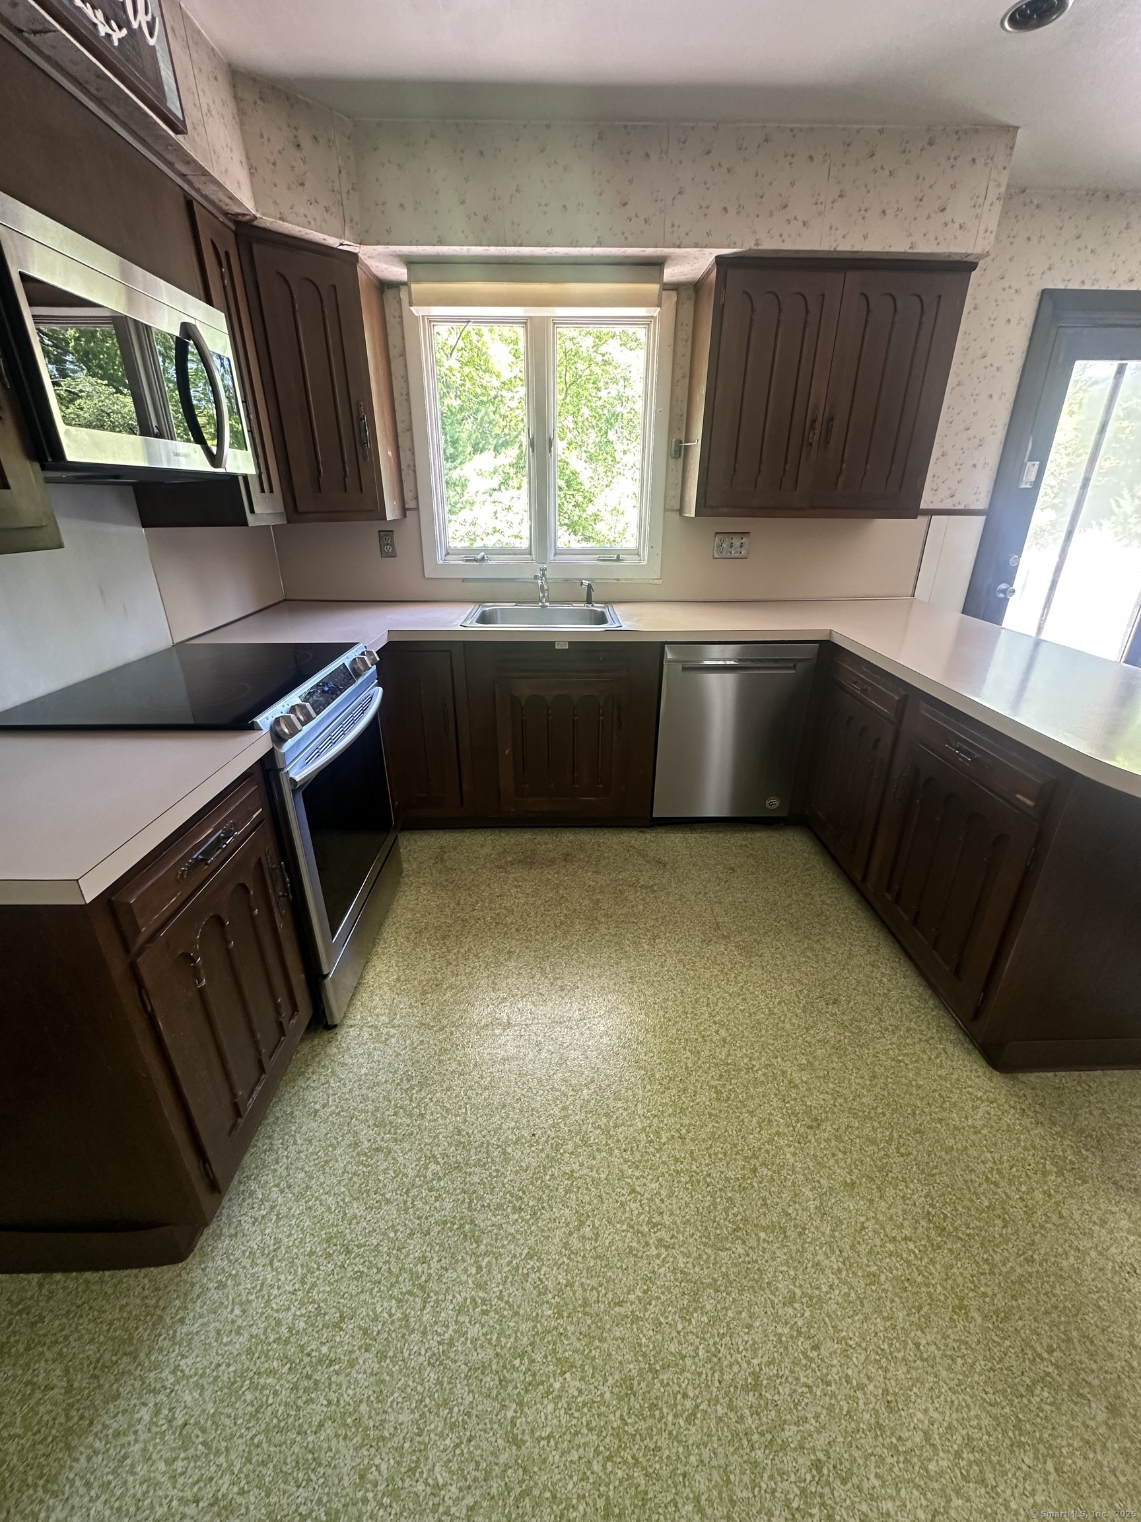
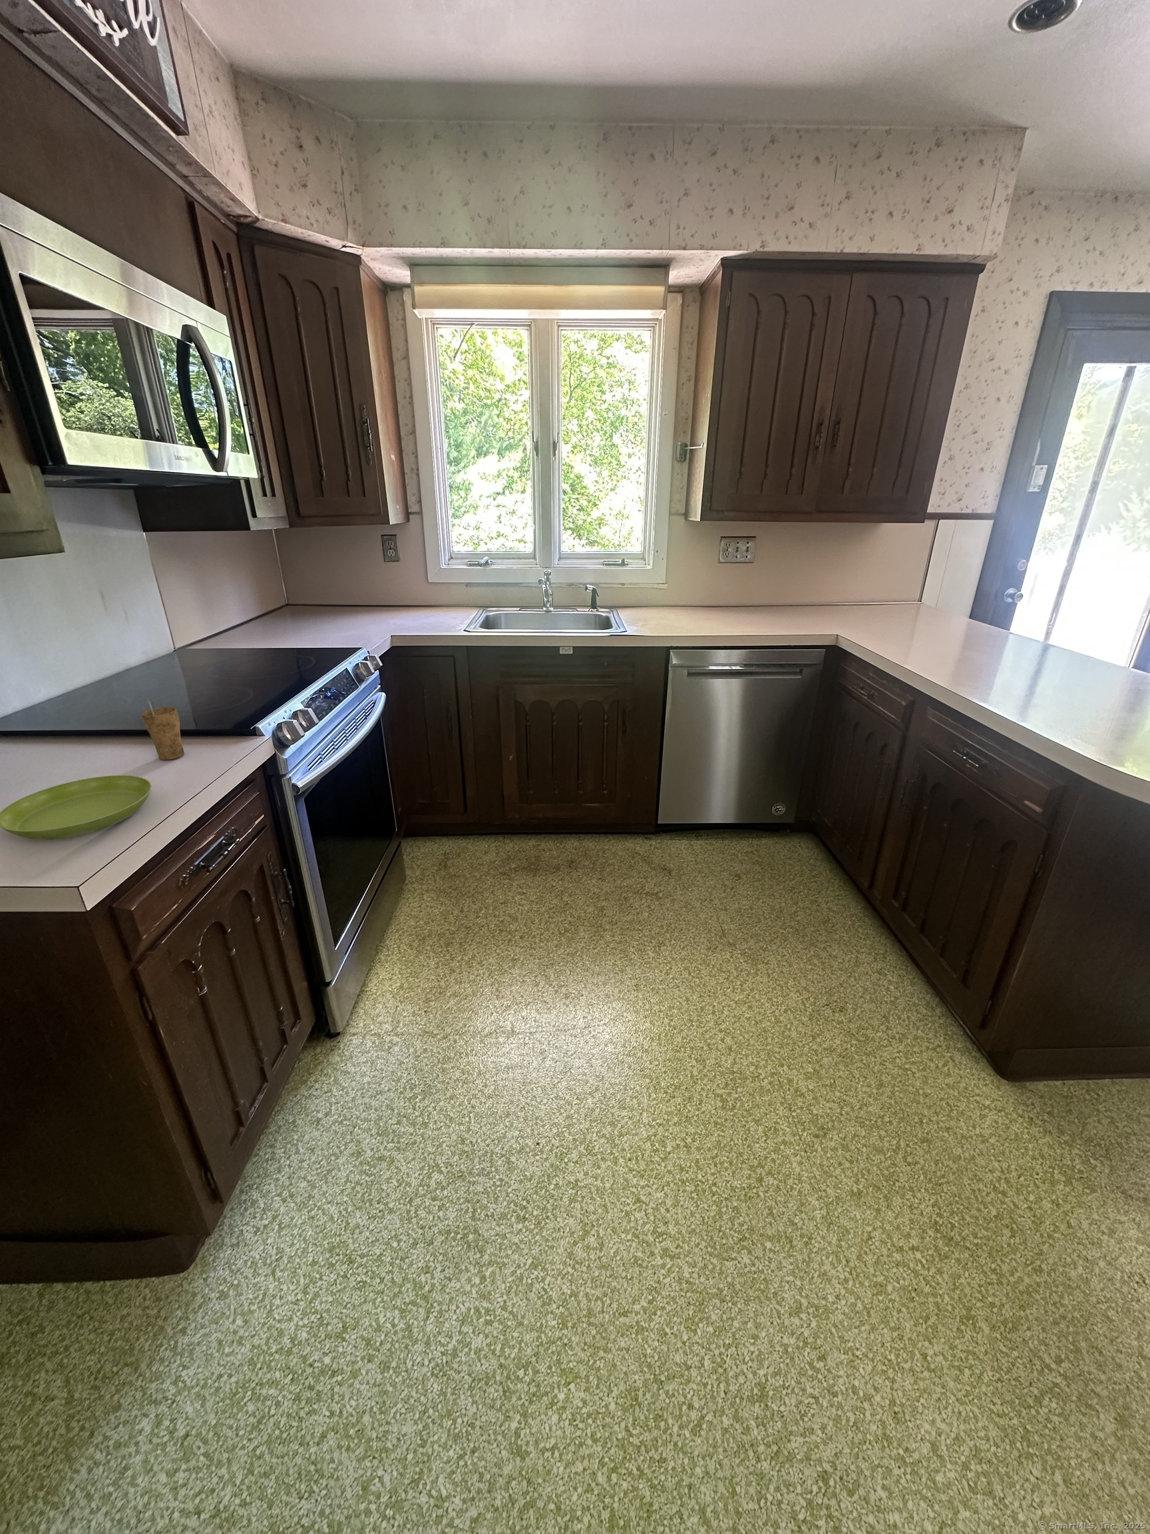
+ cup (164, 727)
+ saucer (81, 808)
